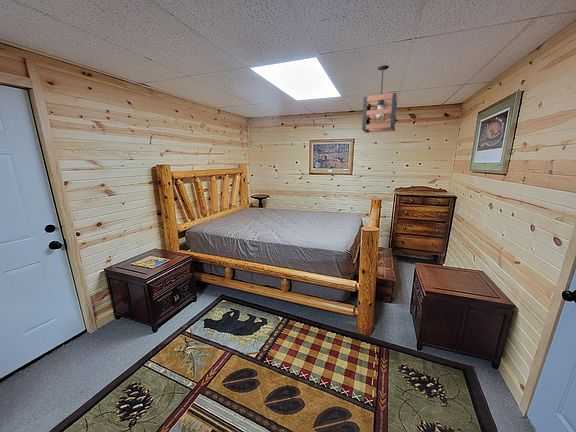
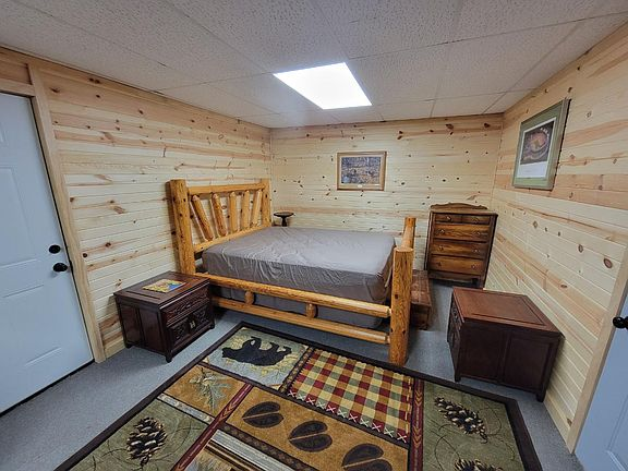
- pendant light (381, 99)
